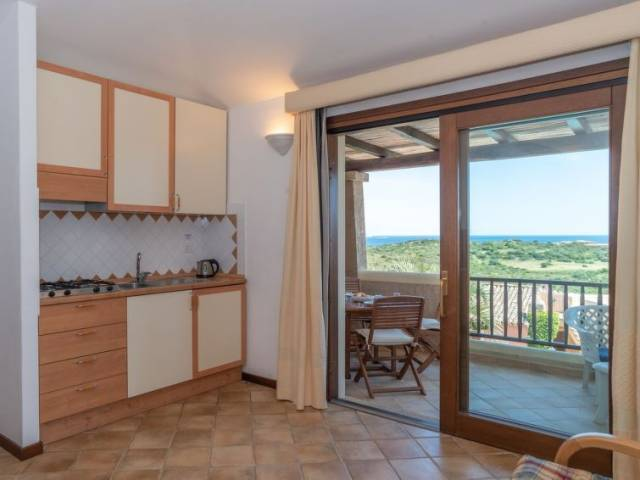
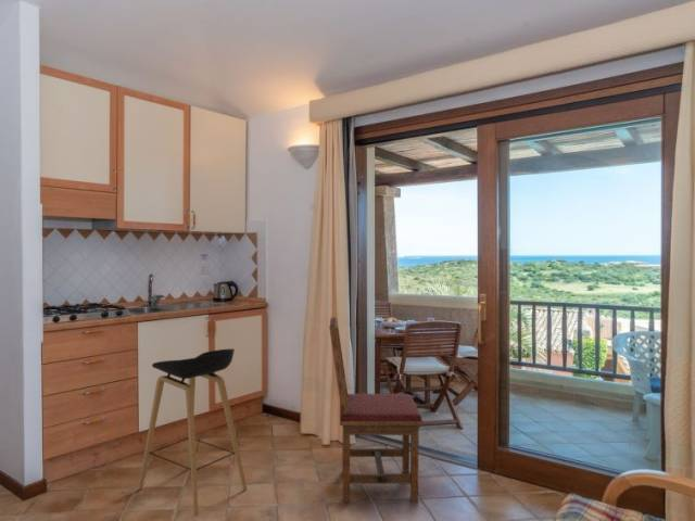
+ stool (192, 419)
+ dining chair (372, 402)
